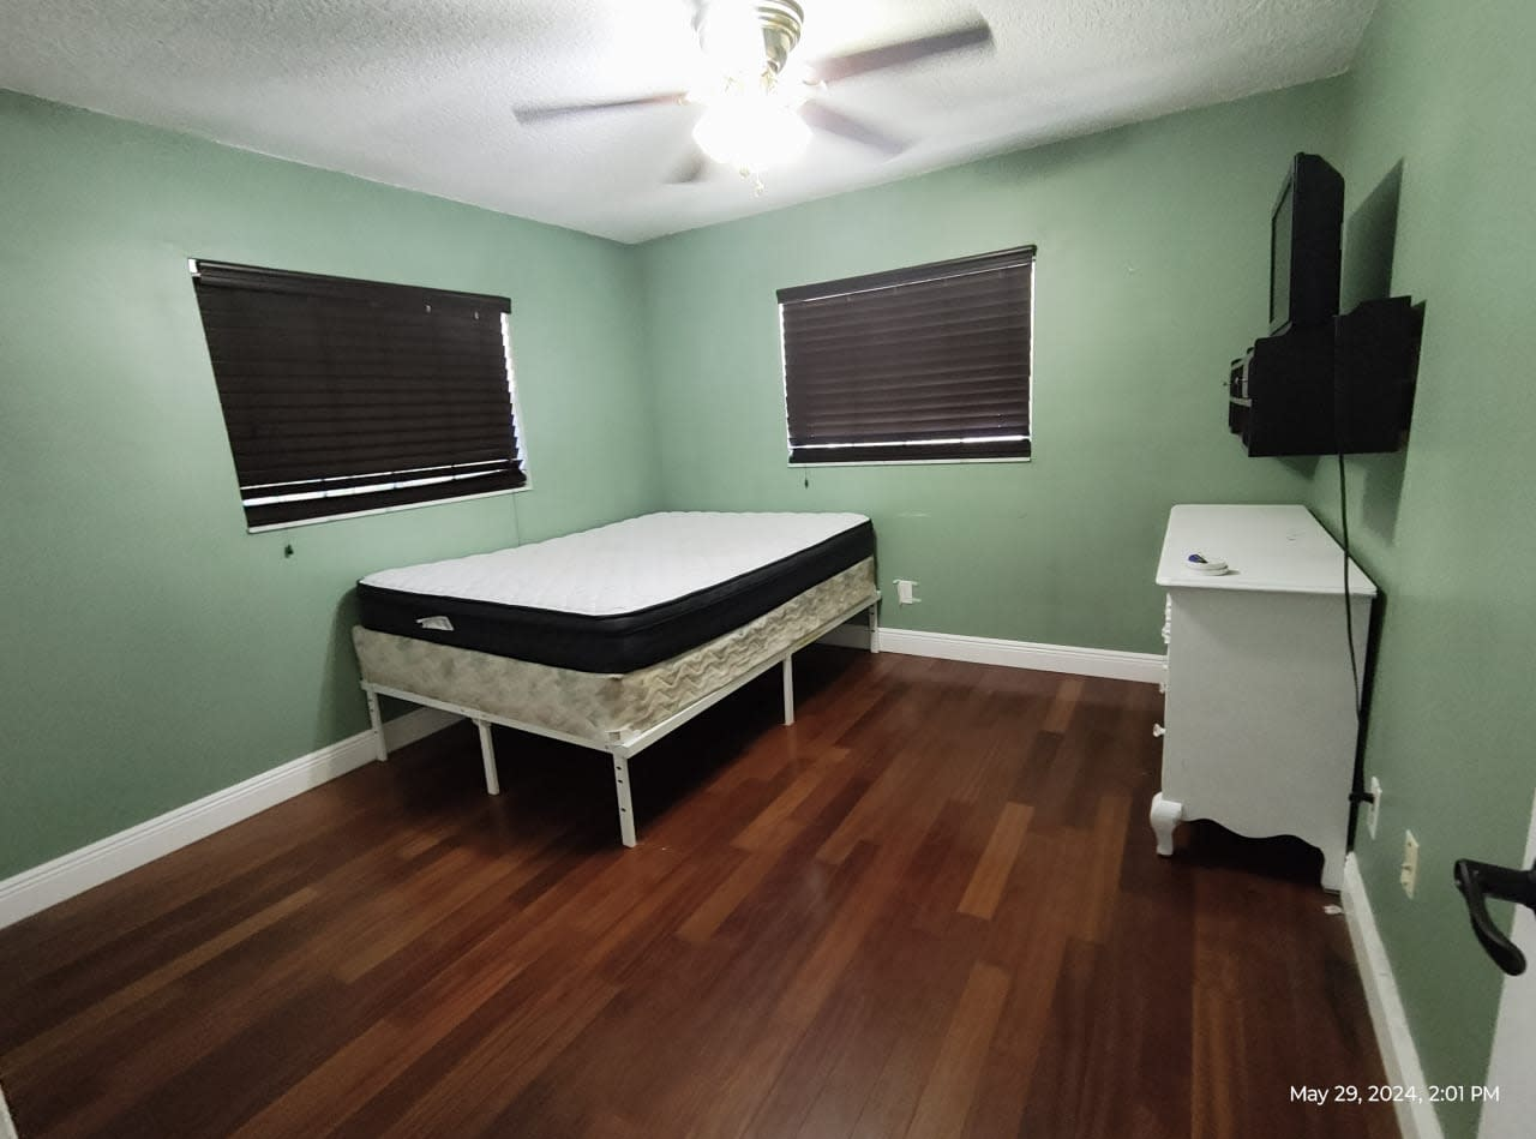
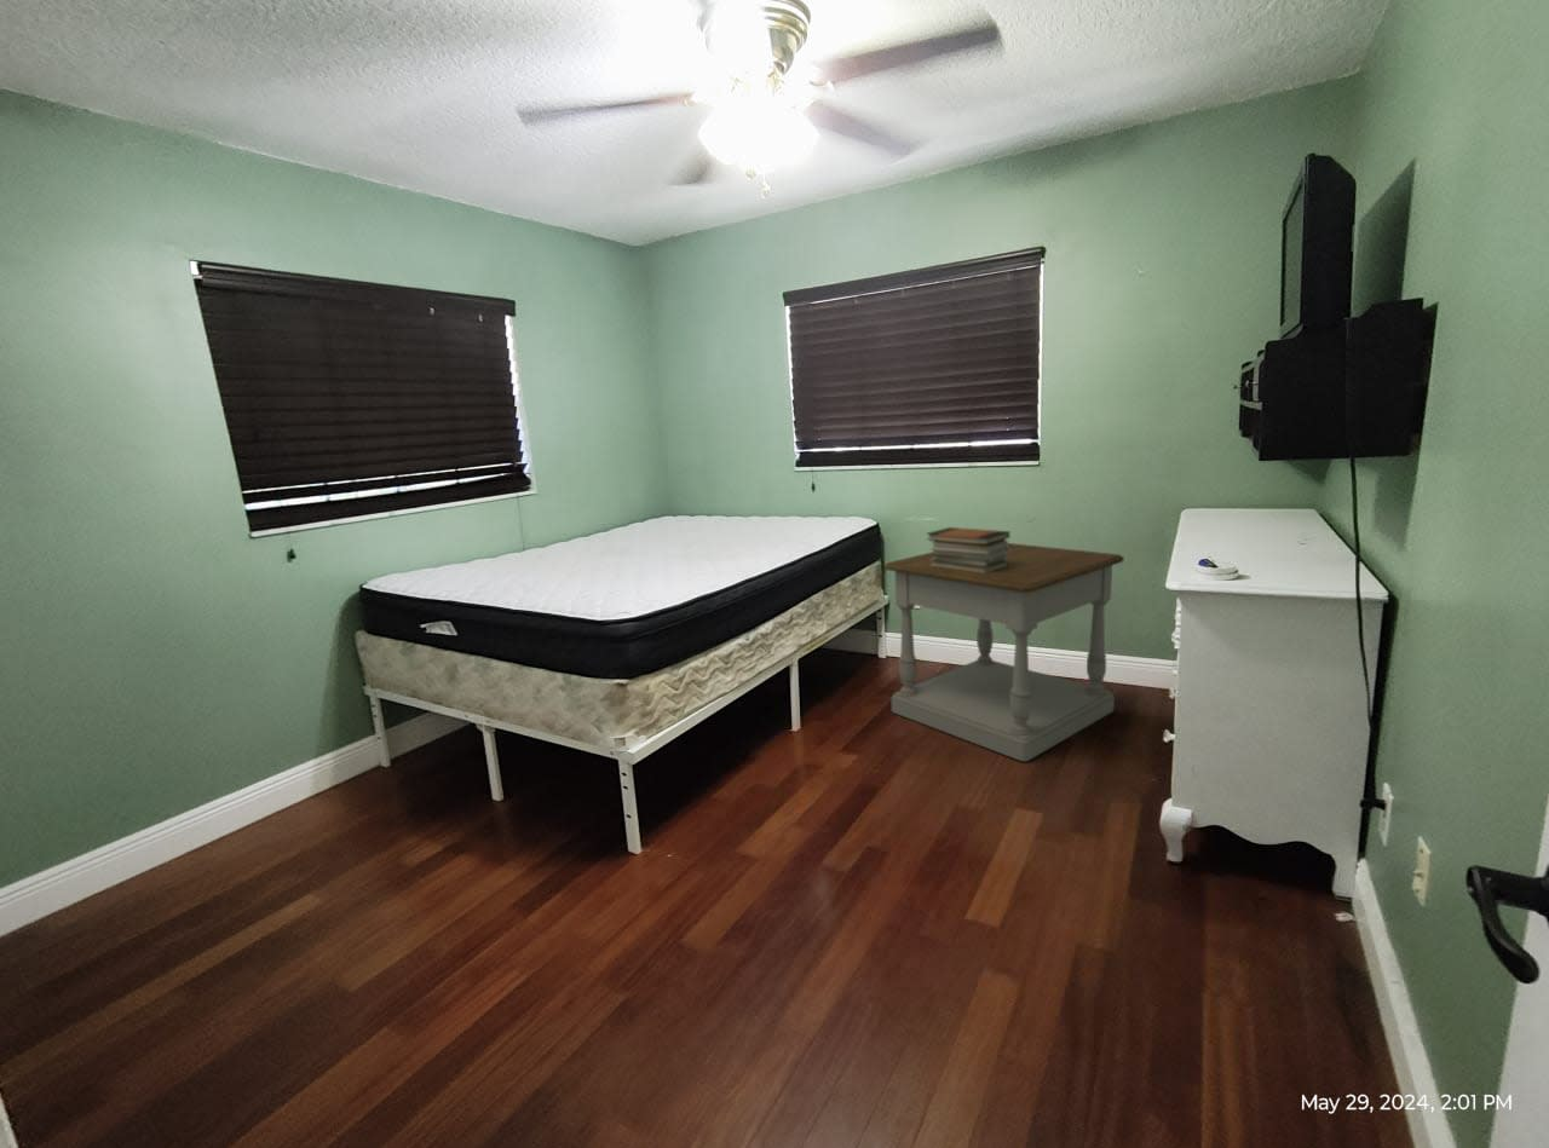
+ side table (992, 634)
+ book stack (968, 548)
